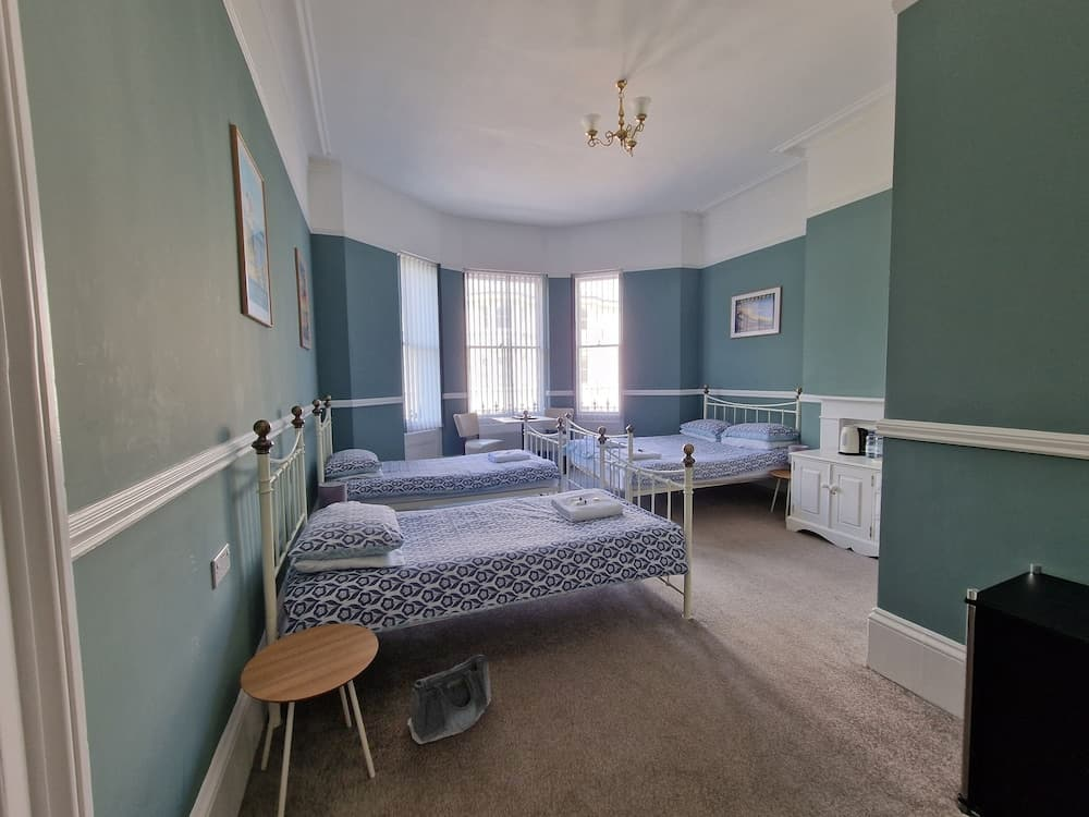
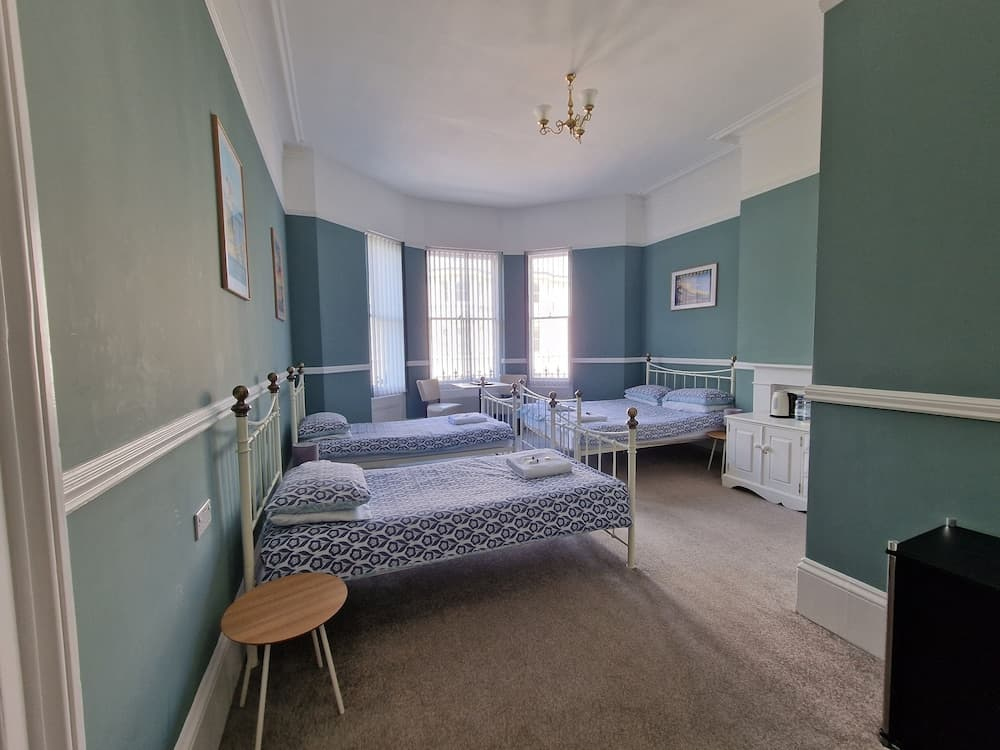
- saddlebag (450, 690)
